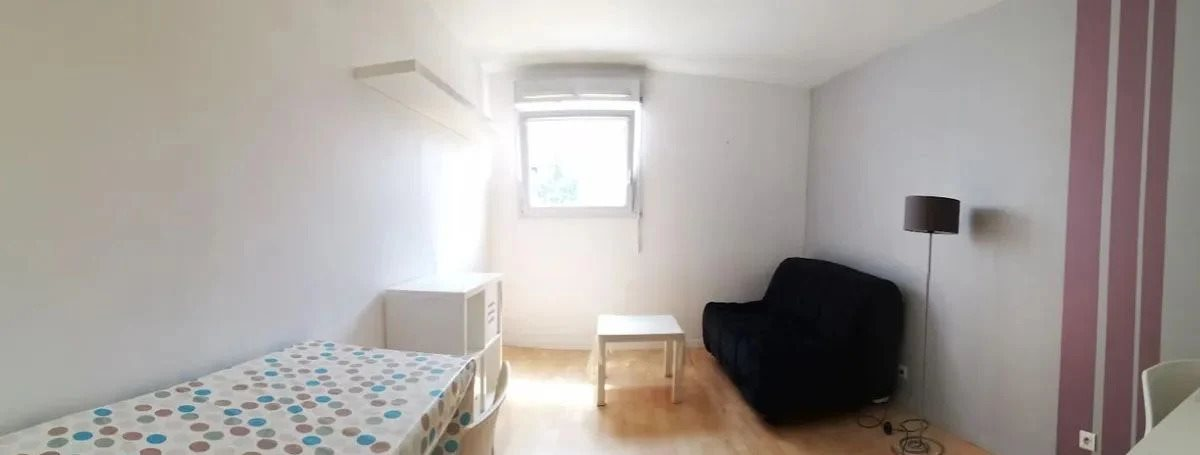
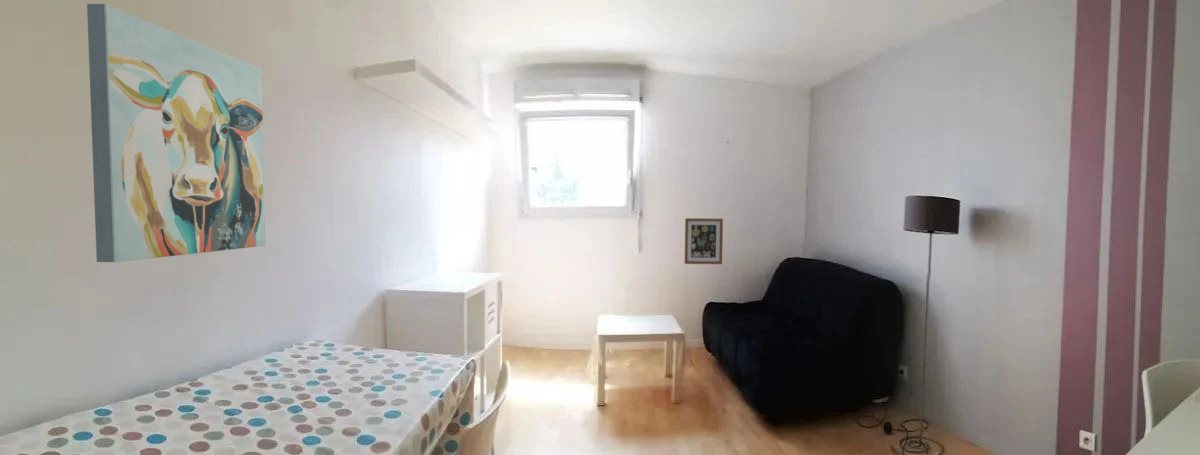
+ wall art (703, 241)
+ wall art (193, 148)
